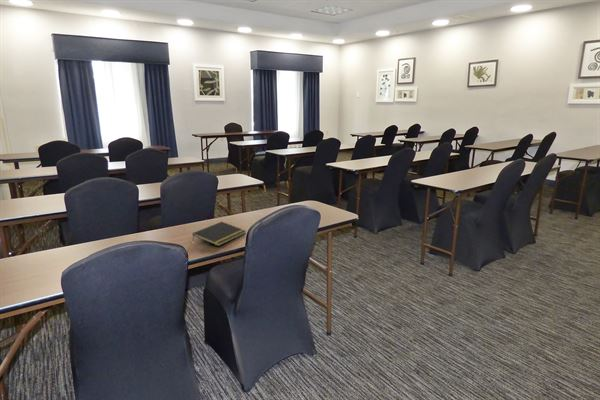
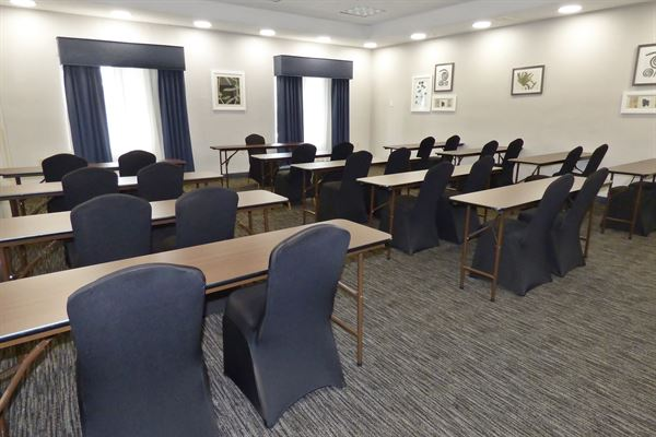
- notepad (220, 233)
